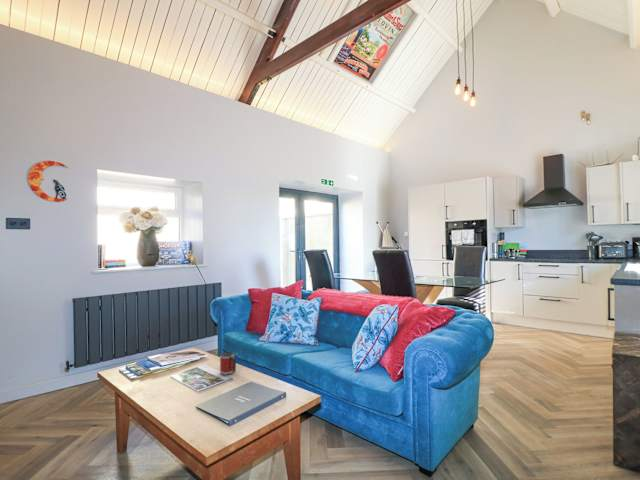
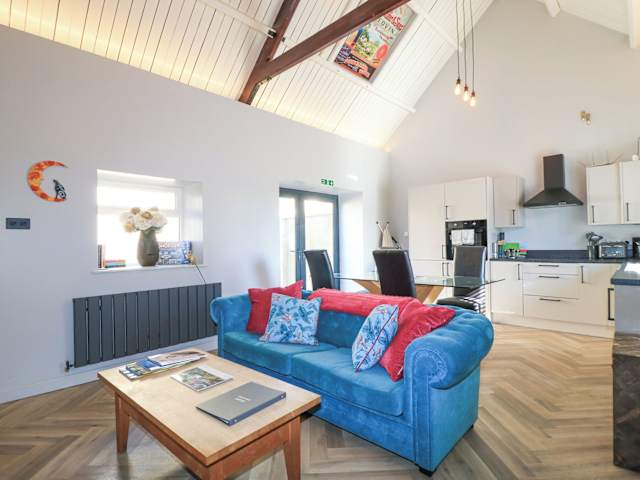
- mug (228, 363)
